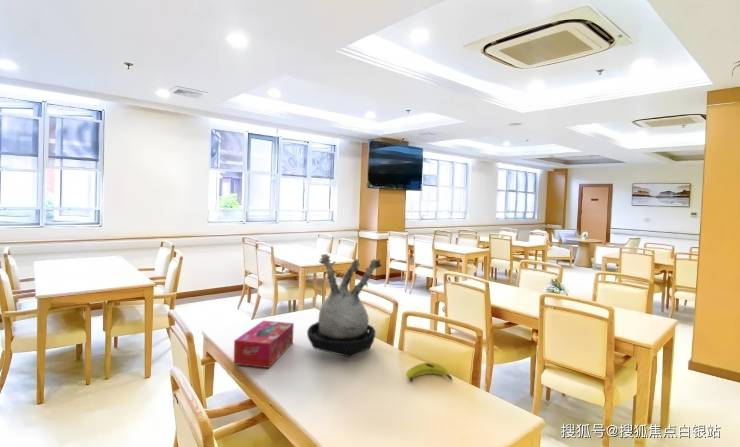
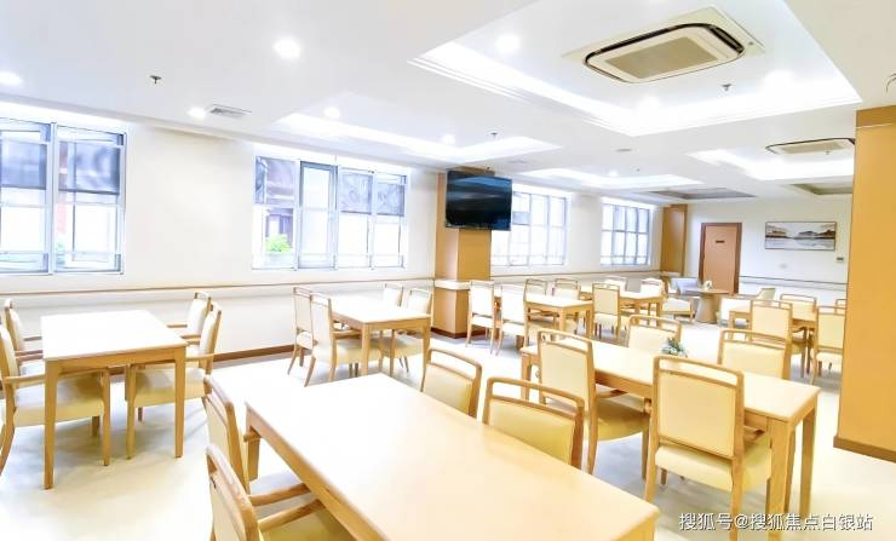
- banana (428, 373)
- plant (345, 301)
- tissue box (265, 342)
